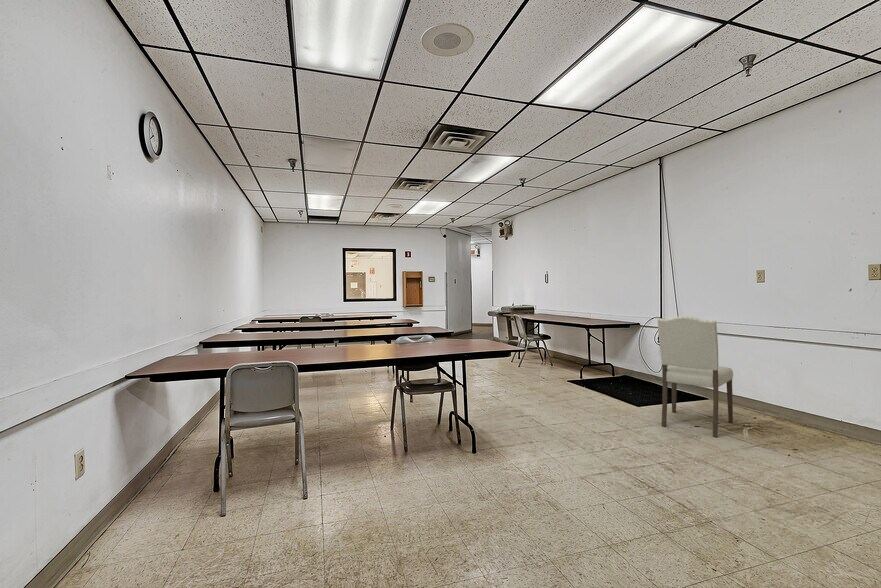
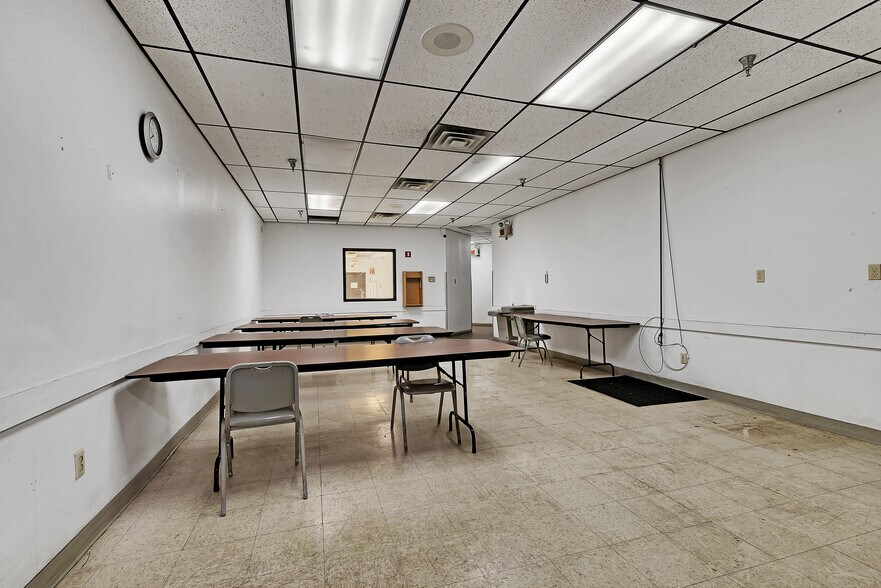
- chair (693, 369)
